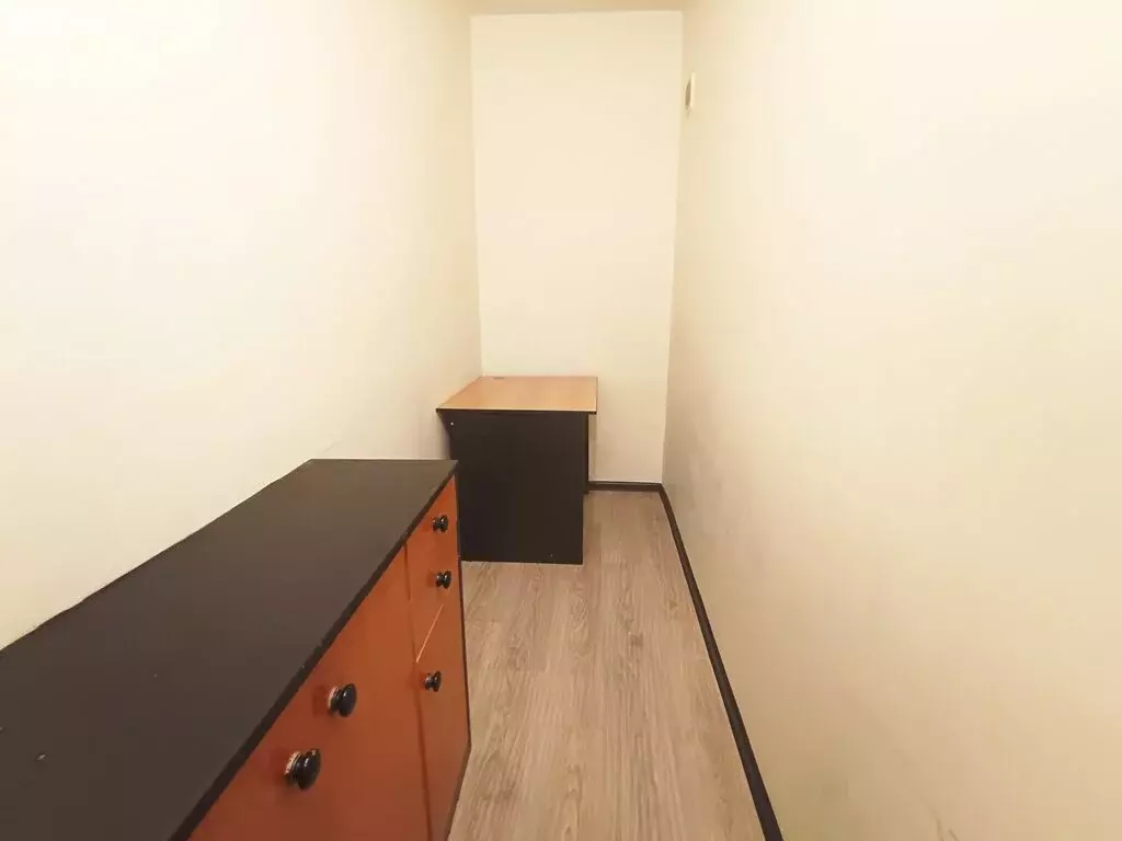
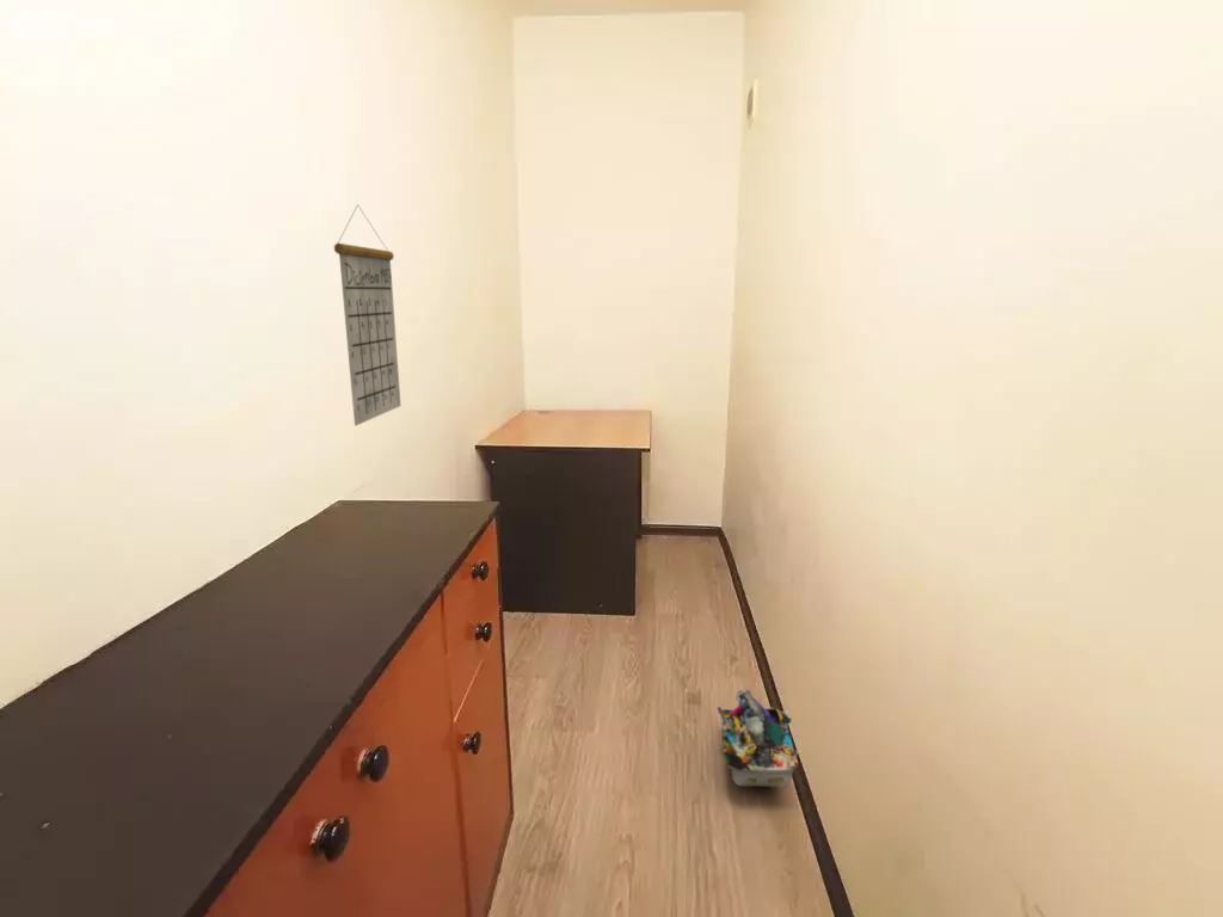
+ calendar (370, 313)
+ waste bin (754, 726)
